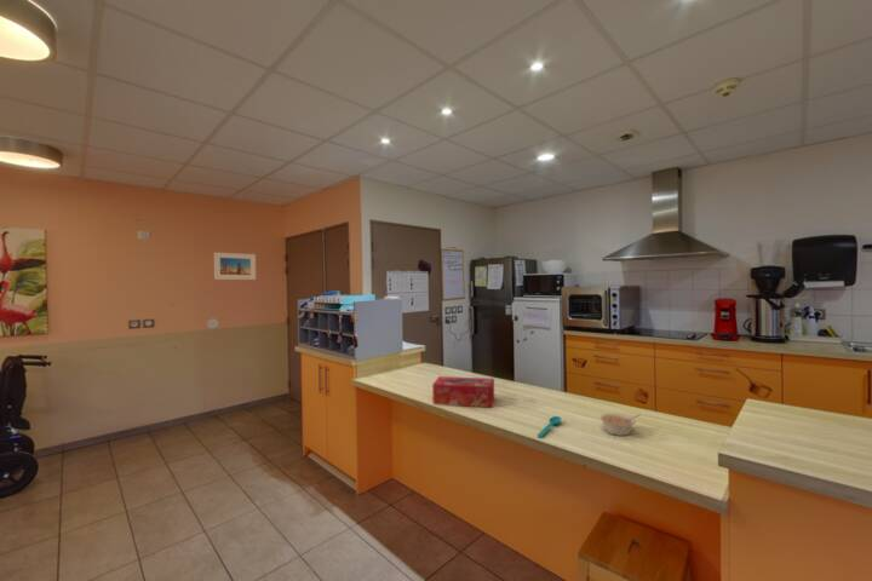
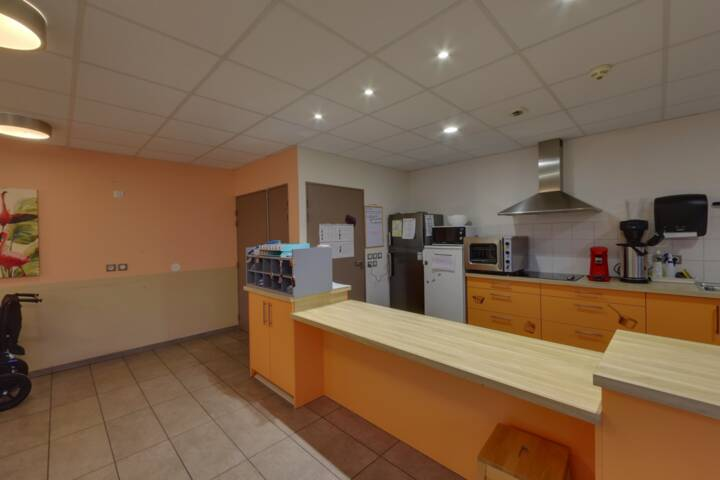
- tissue box (464, 391)
- spoon (549, 426)
- legume (618, 422)
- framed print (235, 266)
